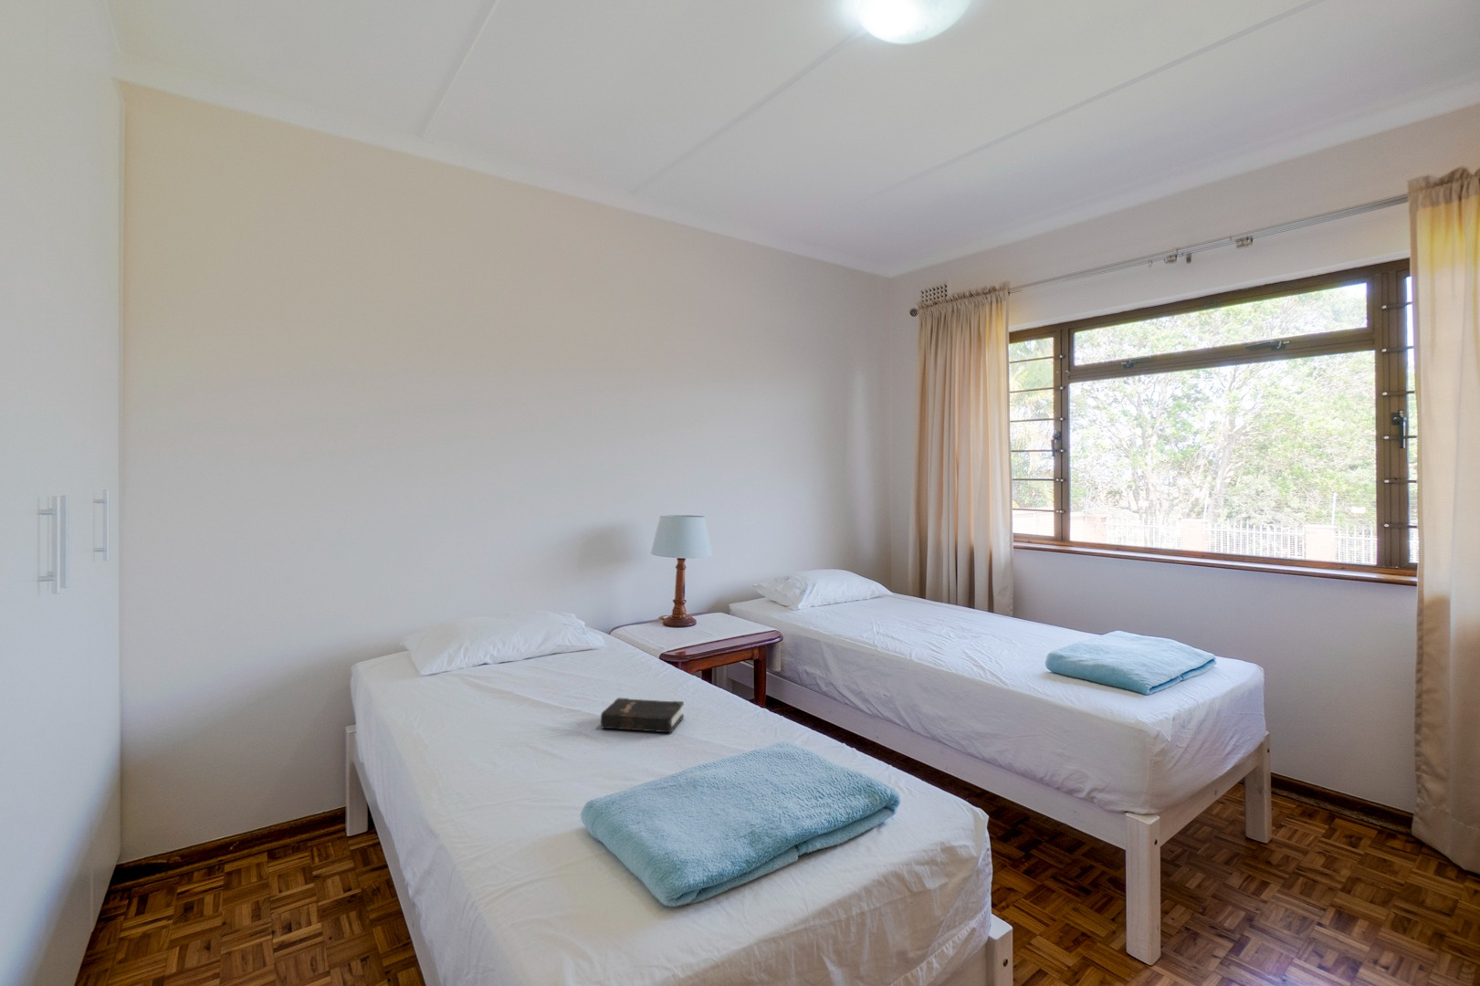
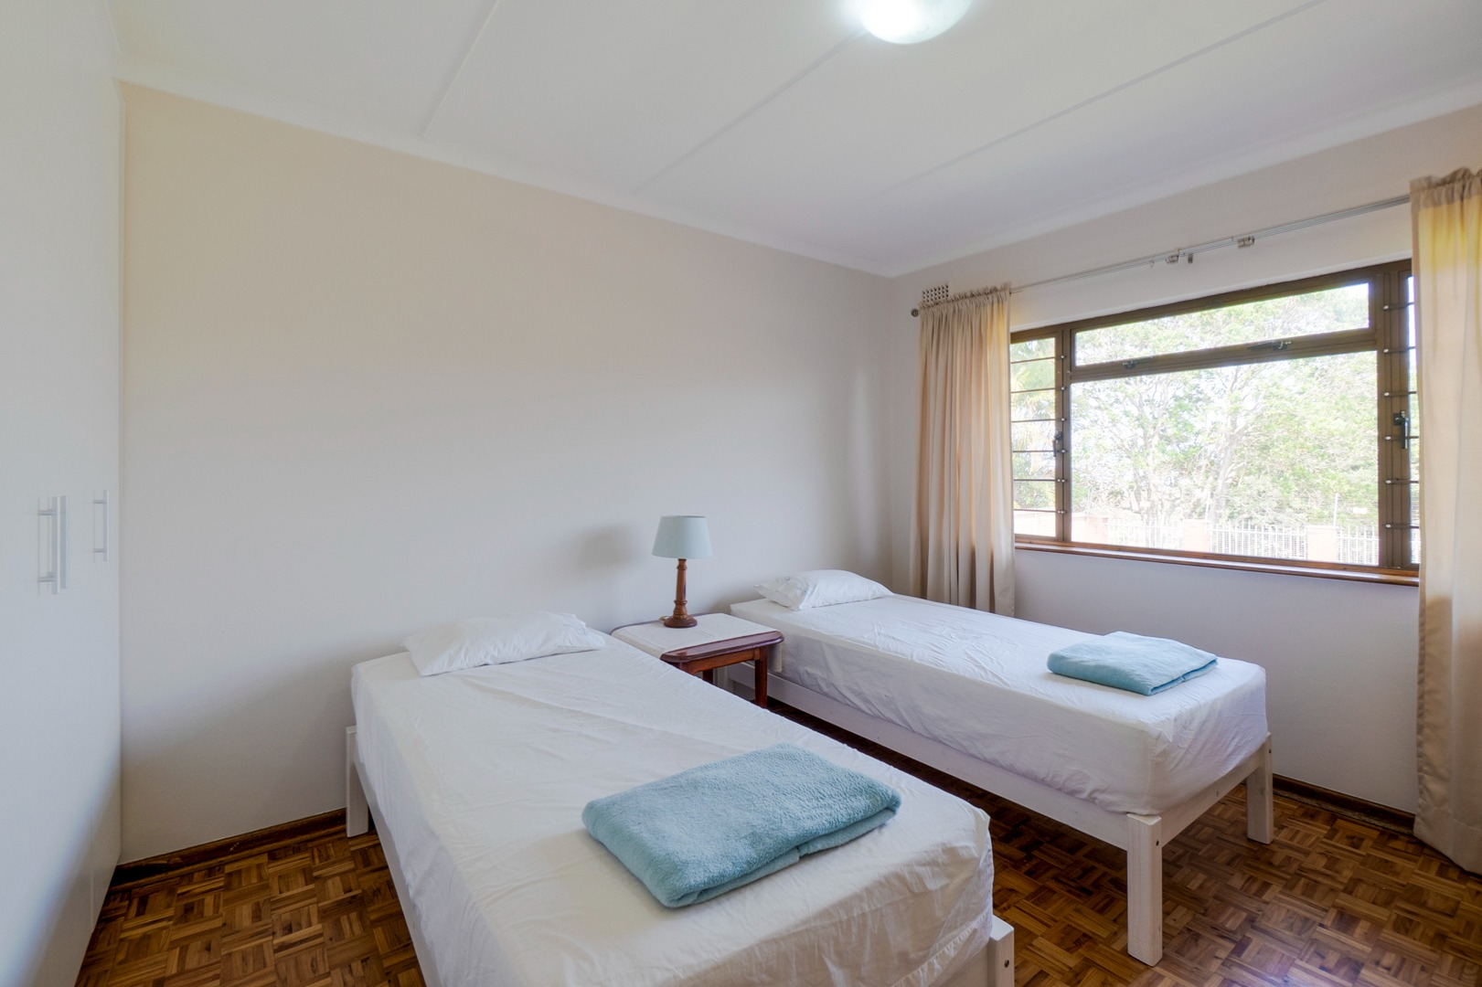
- hardback book (643, 715)
